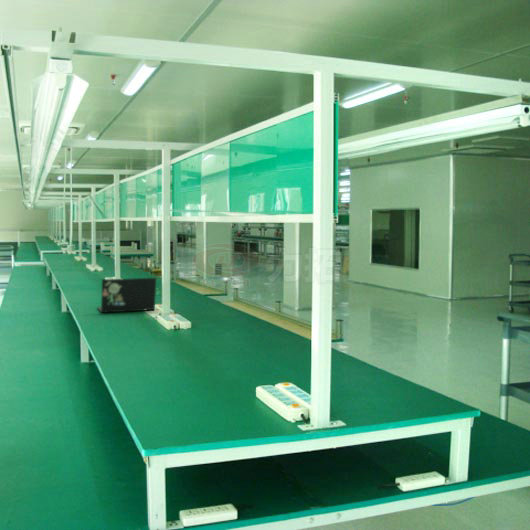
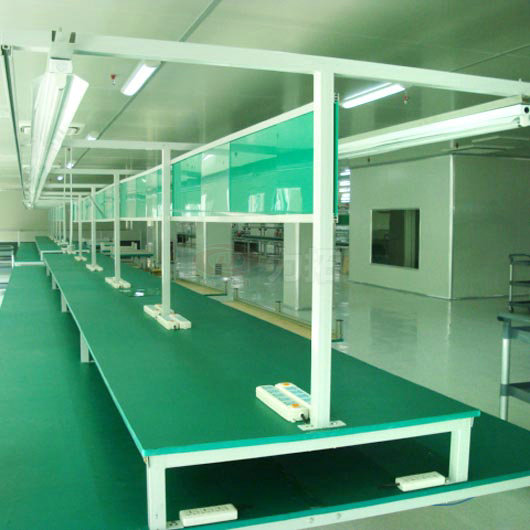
- laptop (126, 293)
